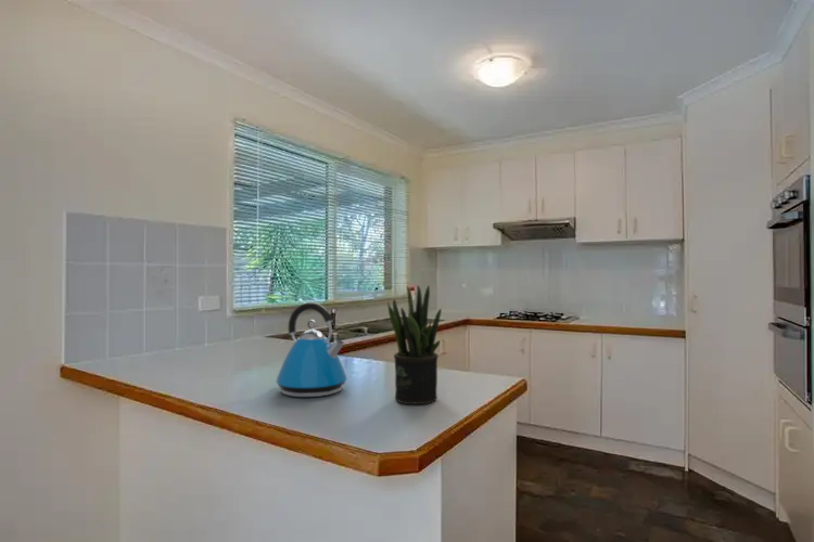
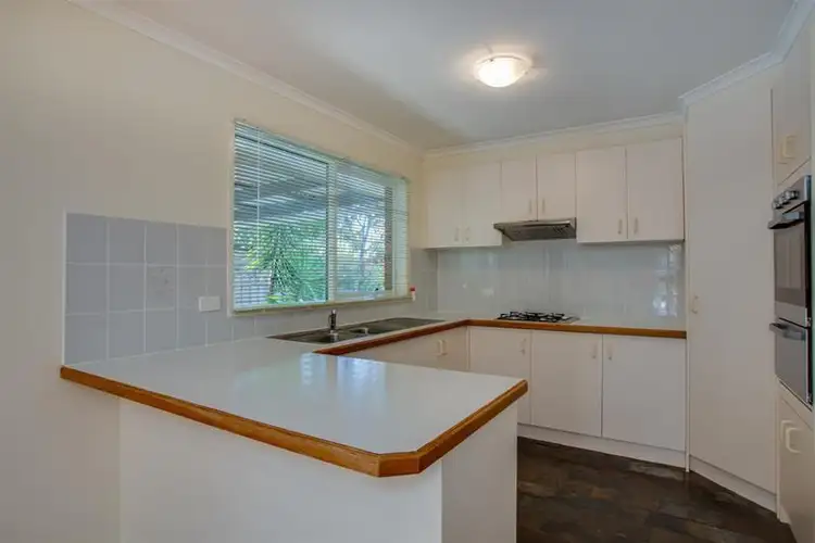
- kettle (309, 346)
- potted plant (414, 343)
